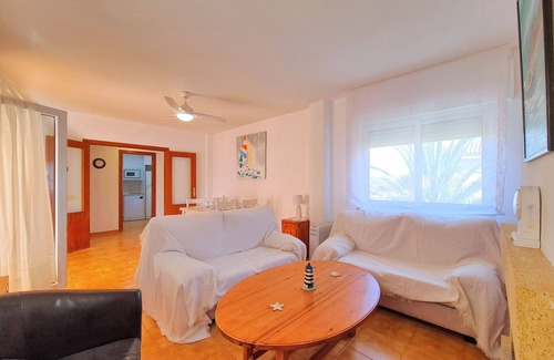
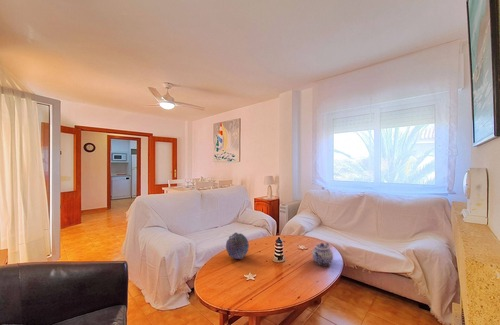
+ teapot (322, 252)
+ decorative ball (237, 245)
